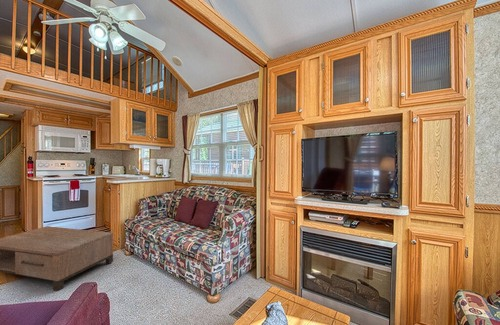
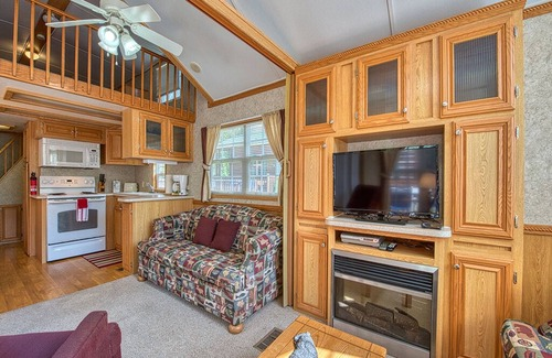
- coffee table (51, 252)
